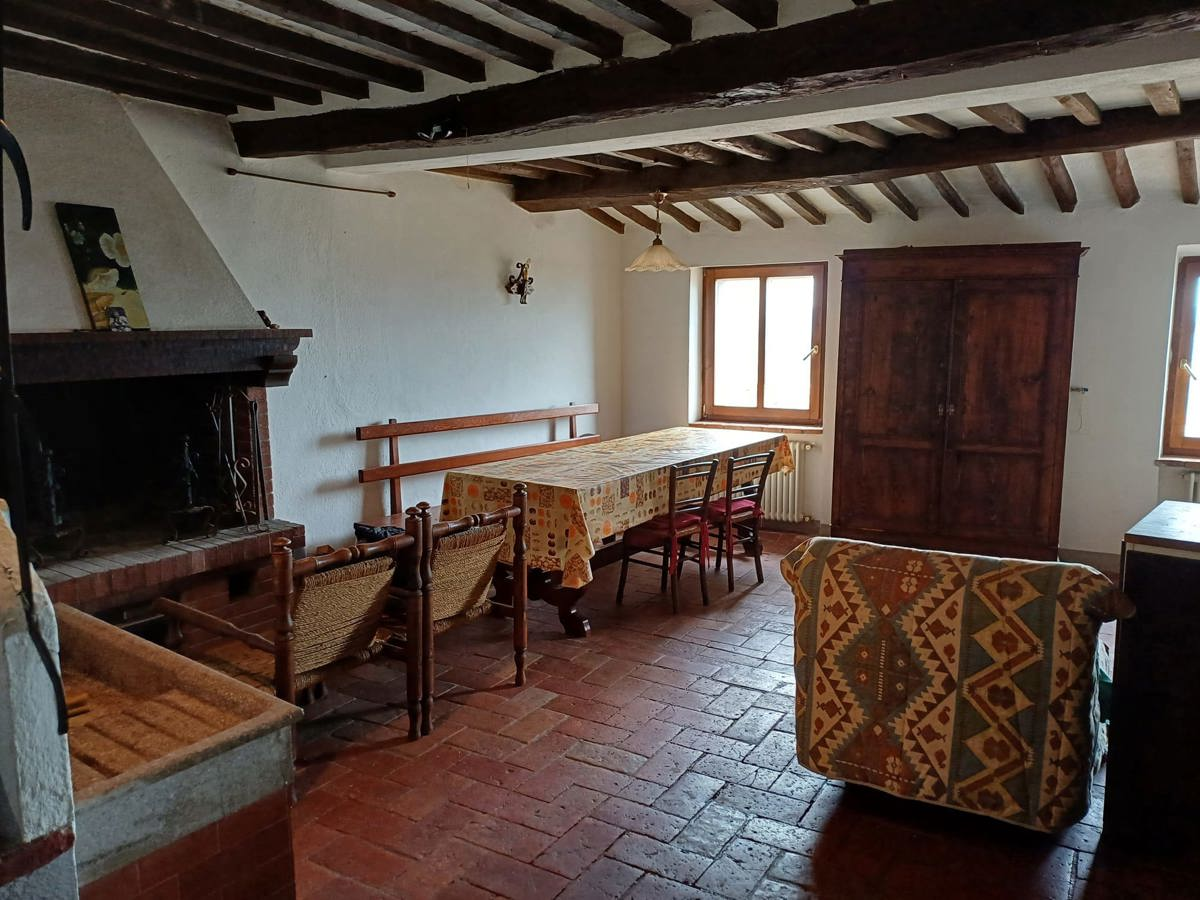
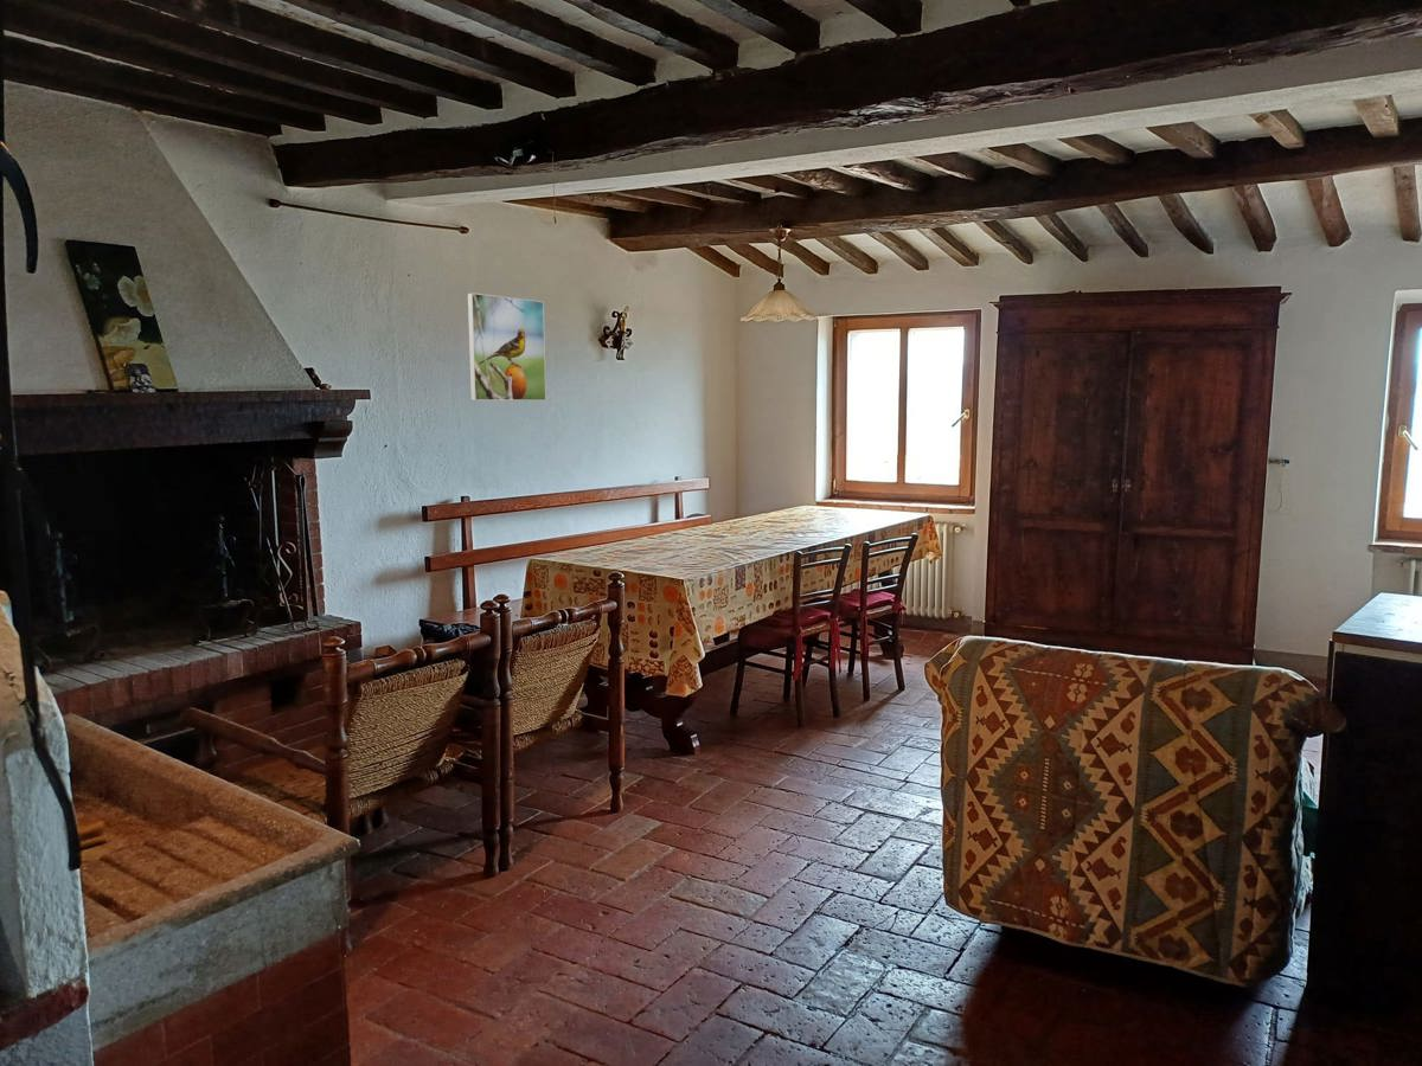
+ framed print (508, 348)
